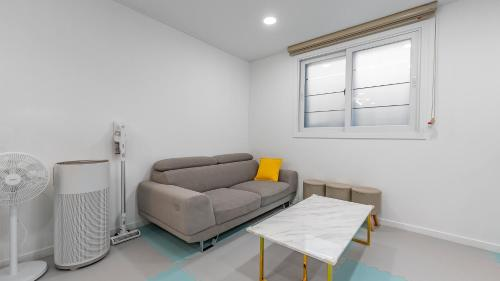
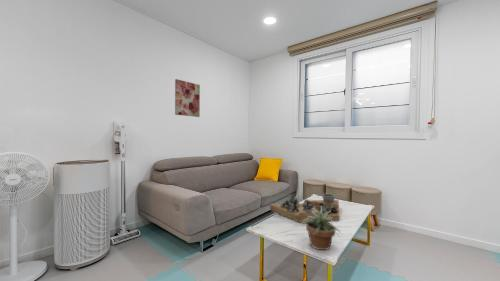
+ decorative tray (312, 203)
+ potted plant (321, 227)
+ wall art (188, 99)
